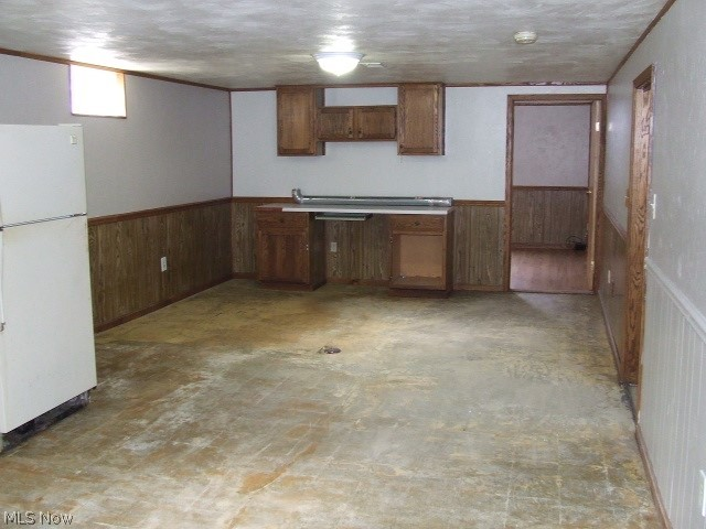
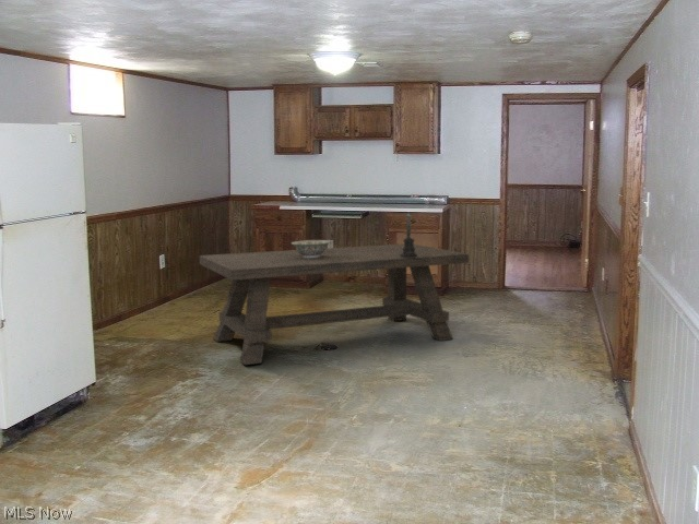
+ dining table (334, 310)
+ candle holder (407, 231)
+ decorative bowl (310, 249)
